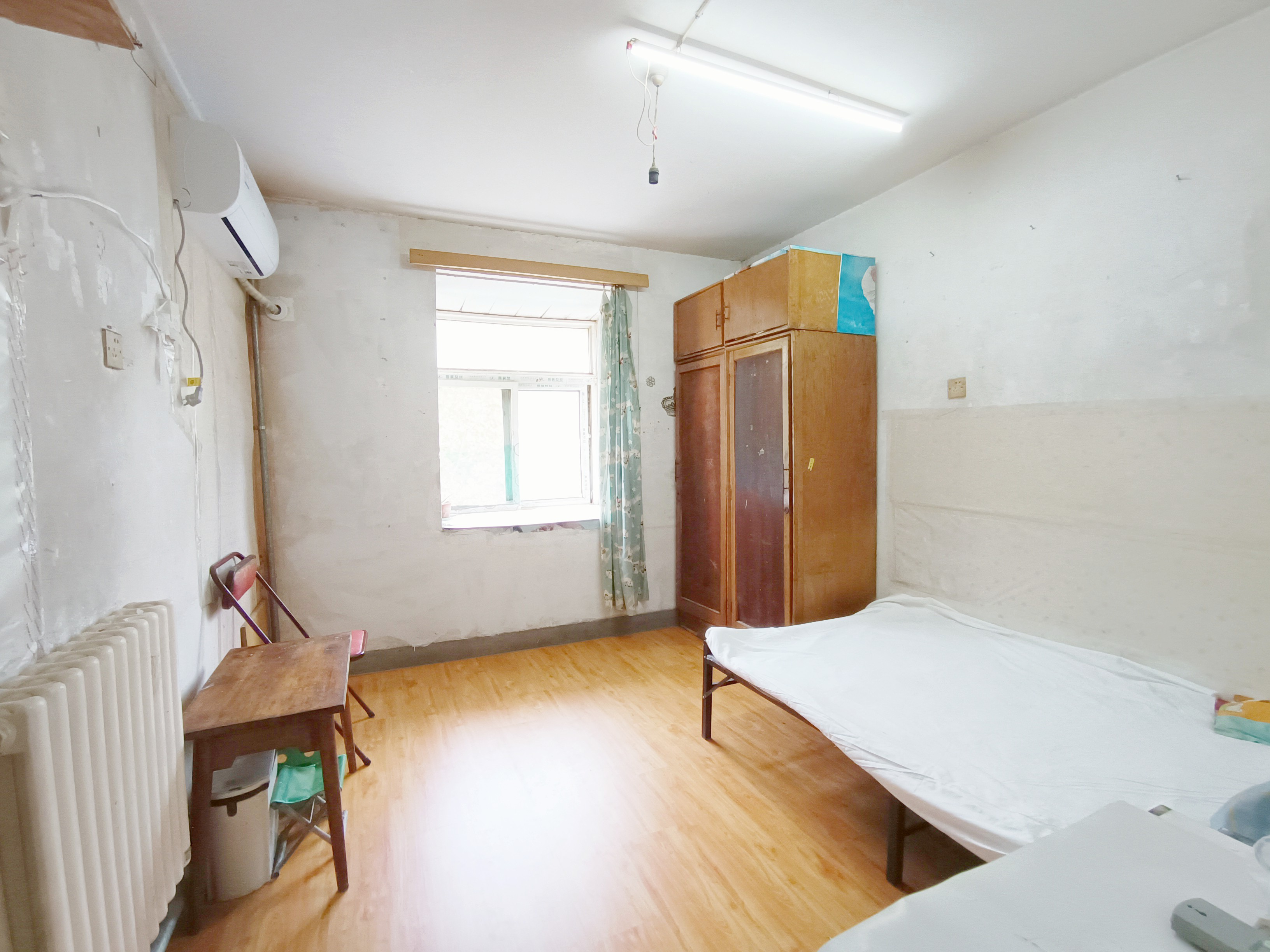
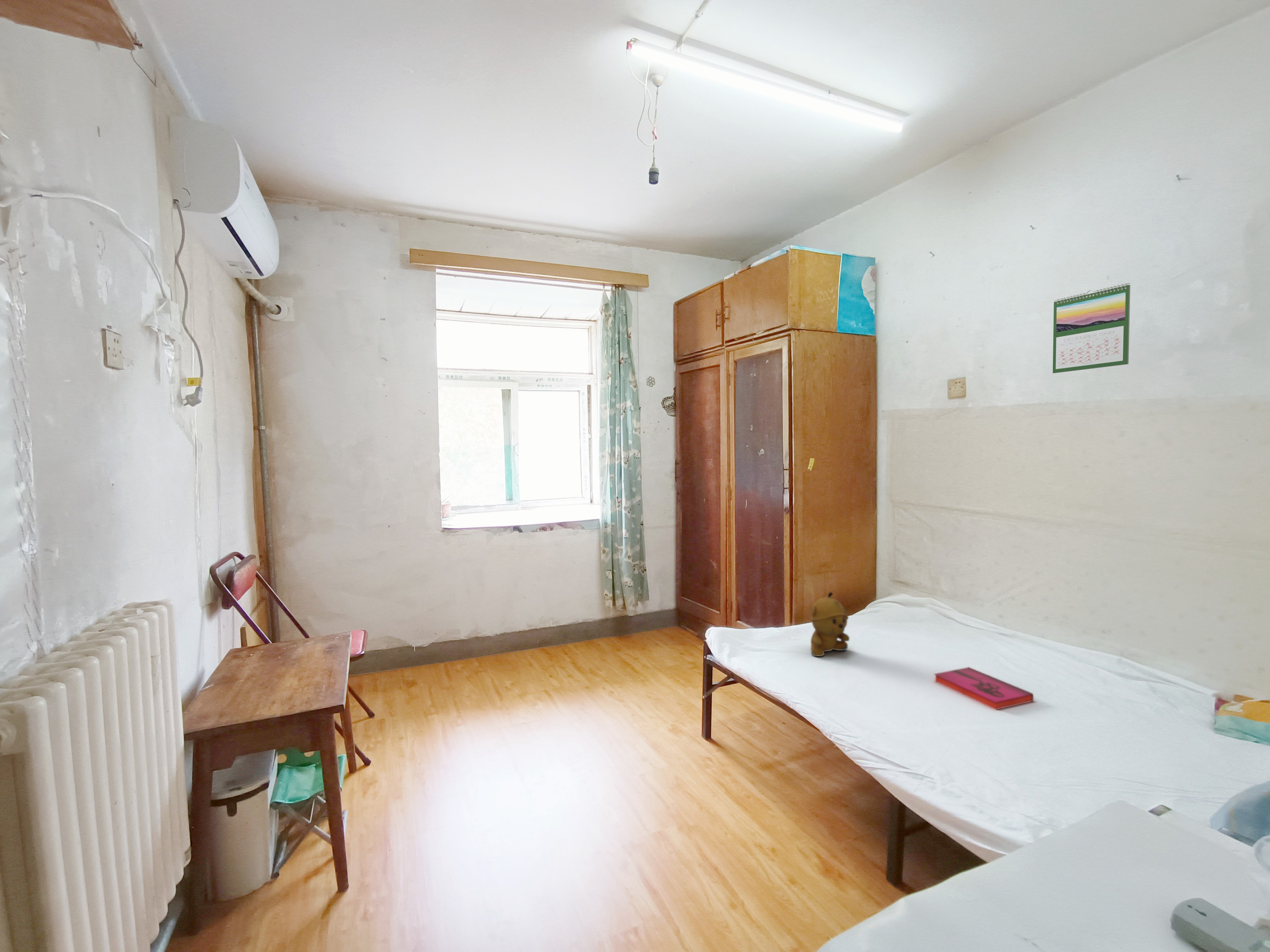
+ stuffed bear (828, 622)
+ hardback book (981, 687)
+ calendar (1089, 329)
